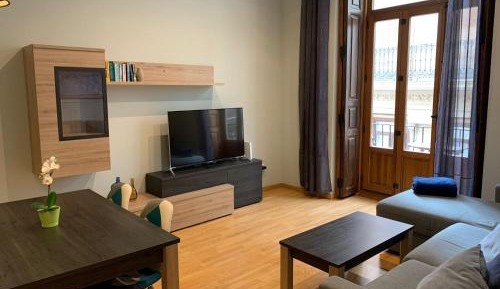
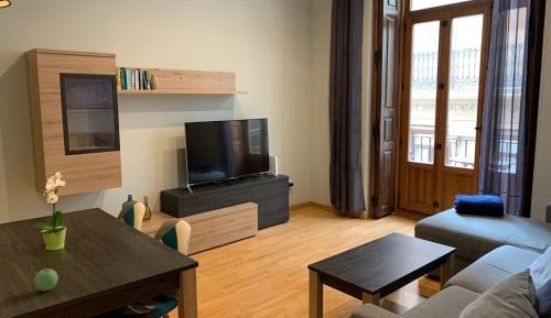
+ apple (45, 278)
